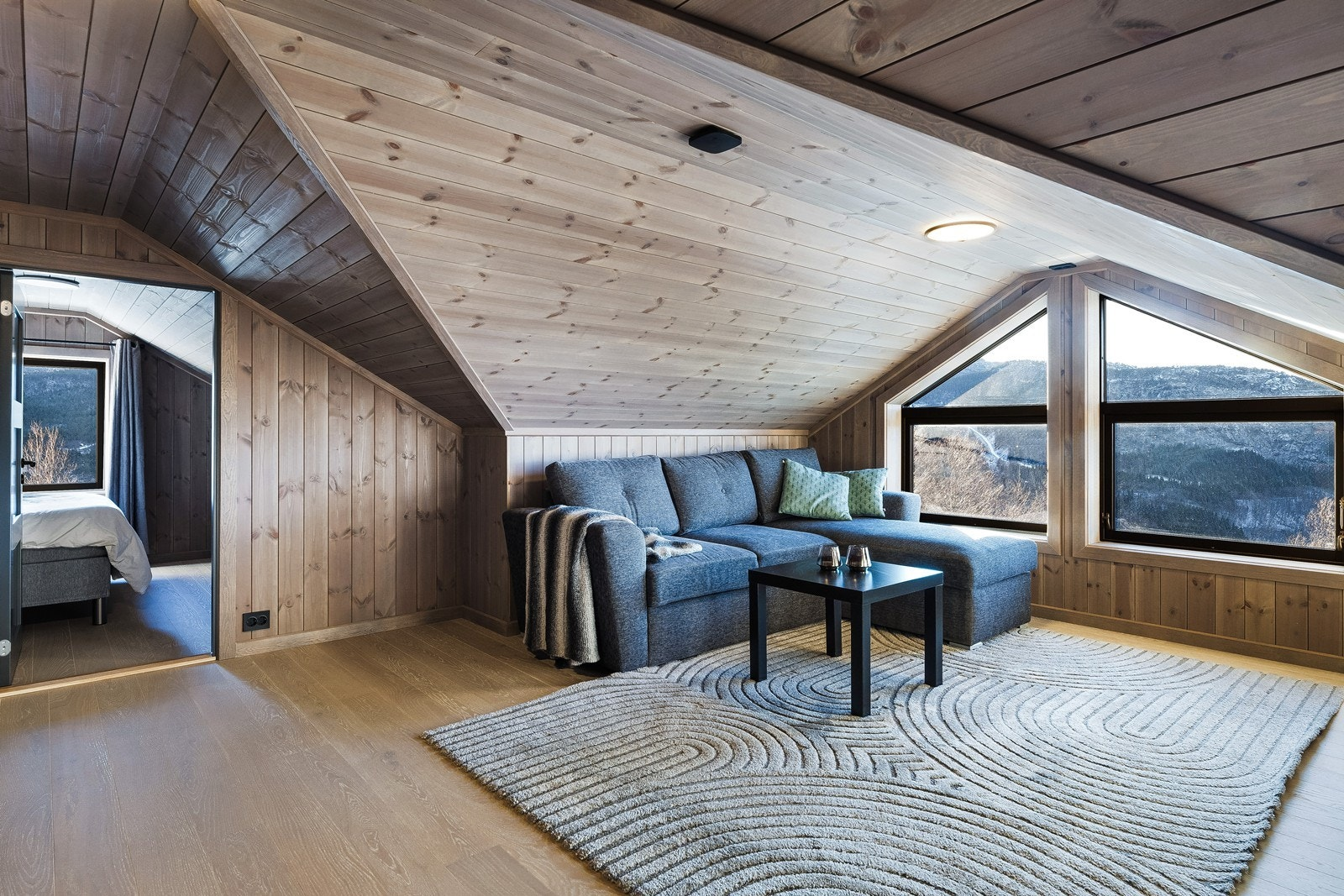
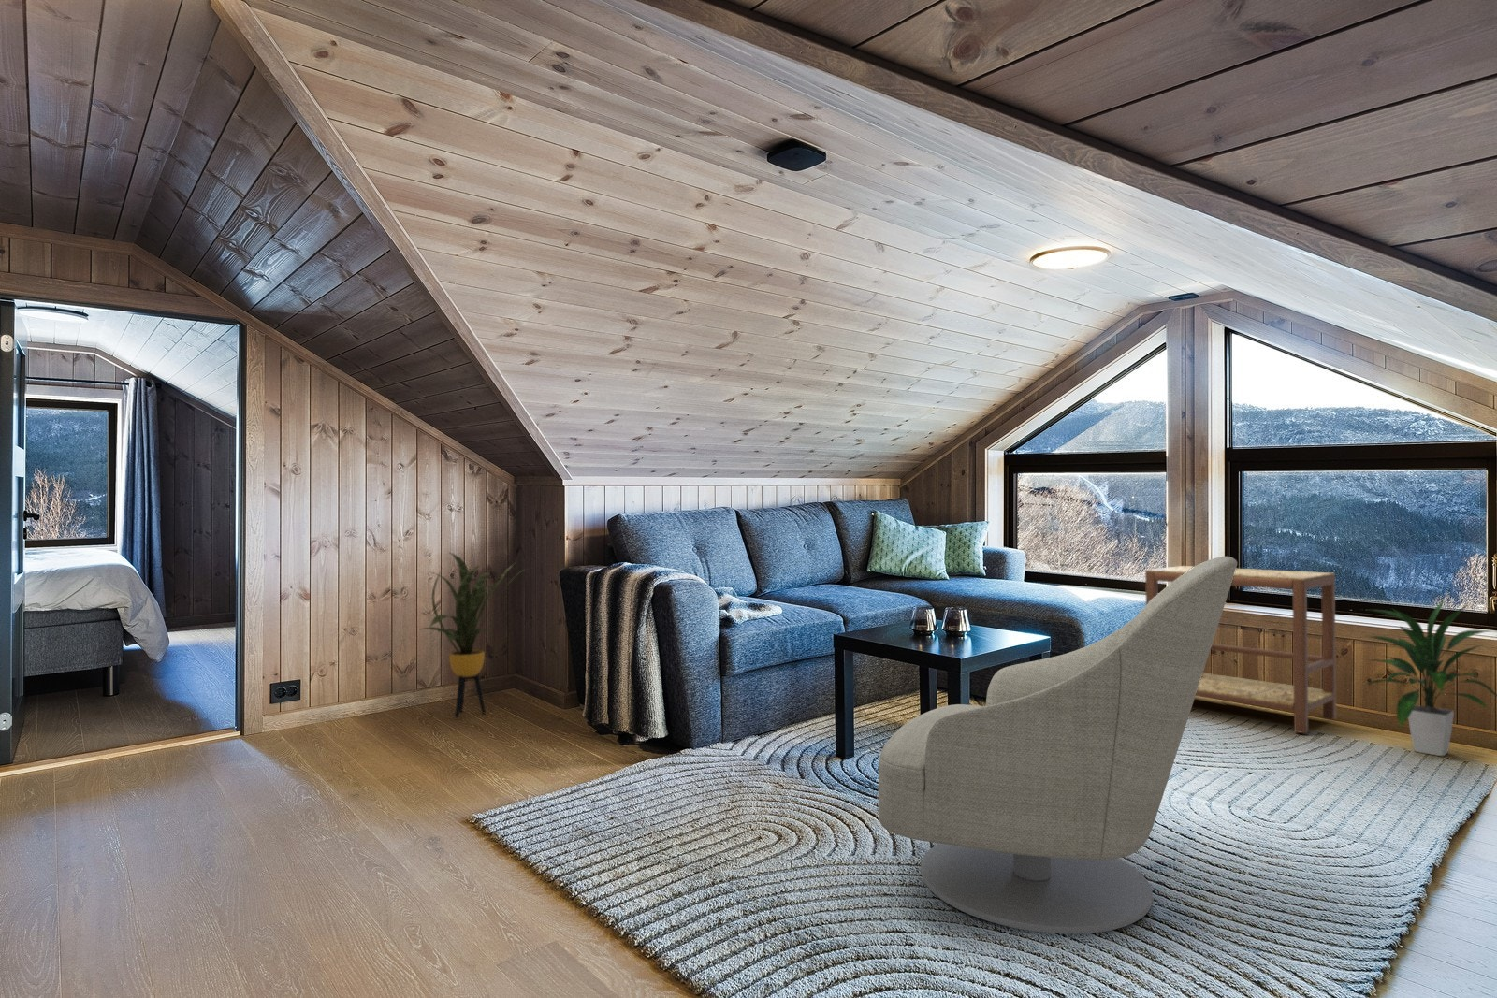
+ indoor plant (1423, 674)
+ armchair (1054, 718)
+ house plant (471, 633)
+ side table (1237, 646)
